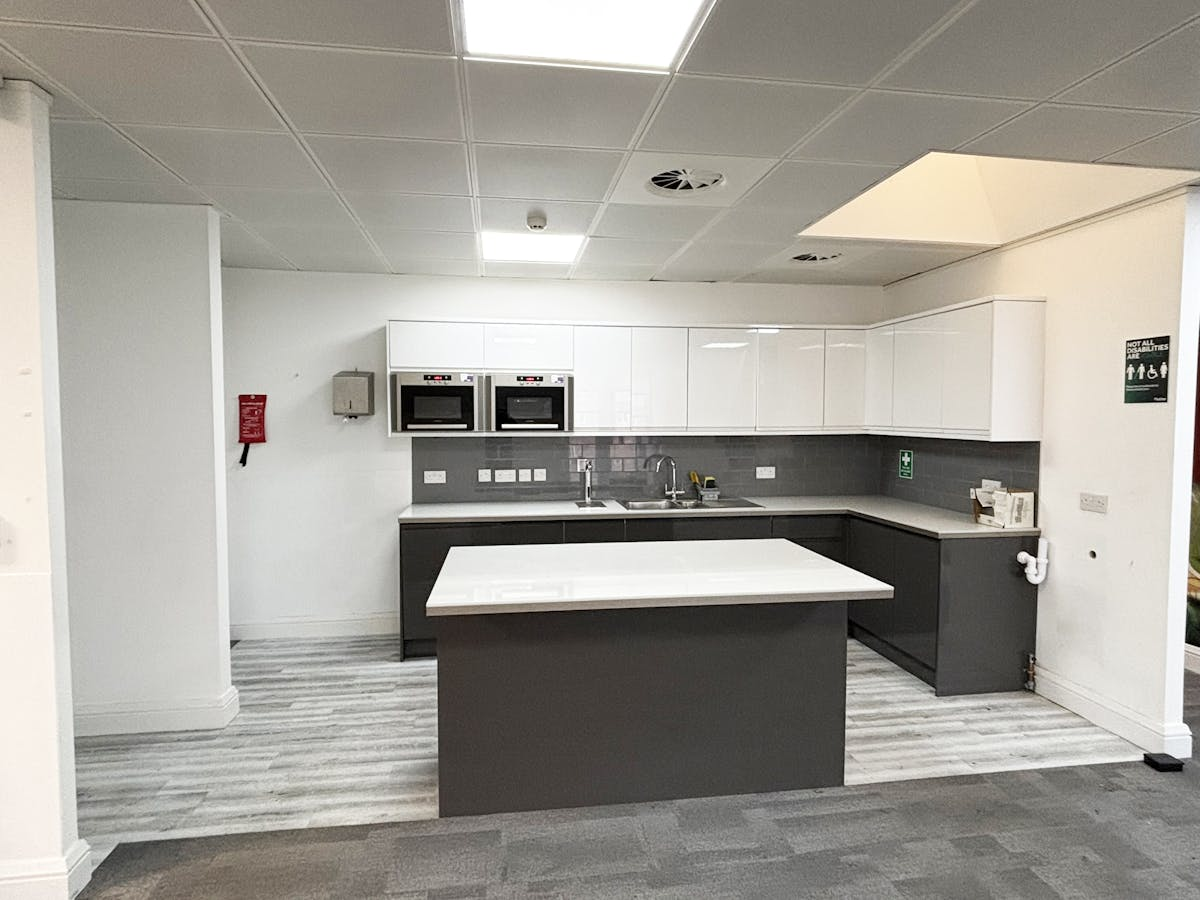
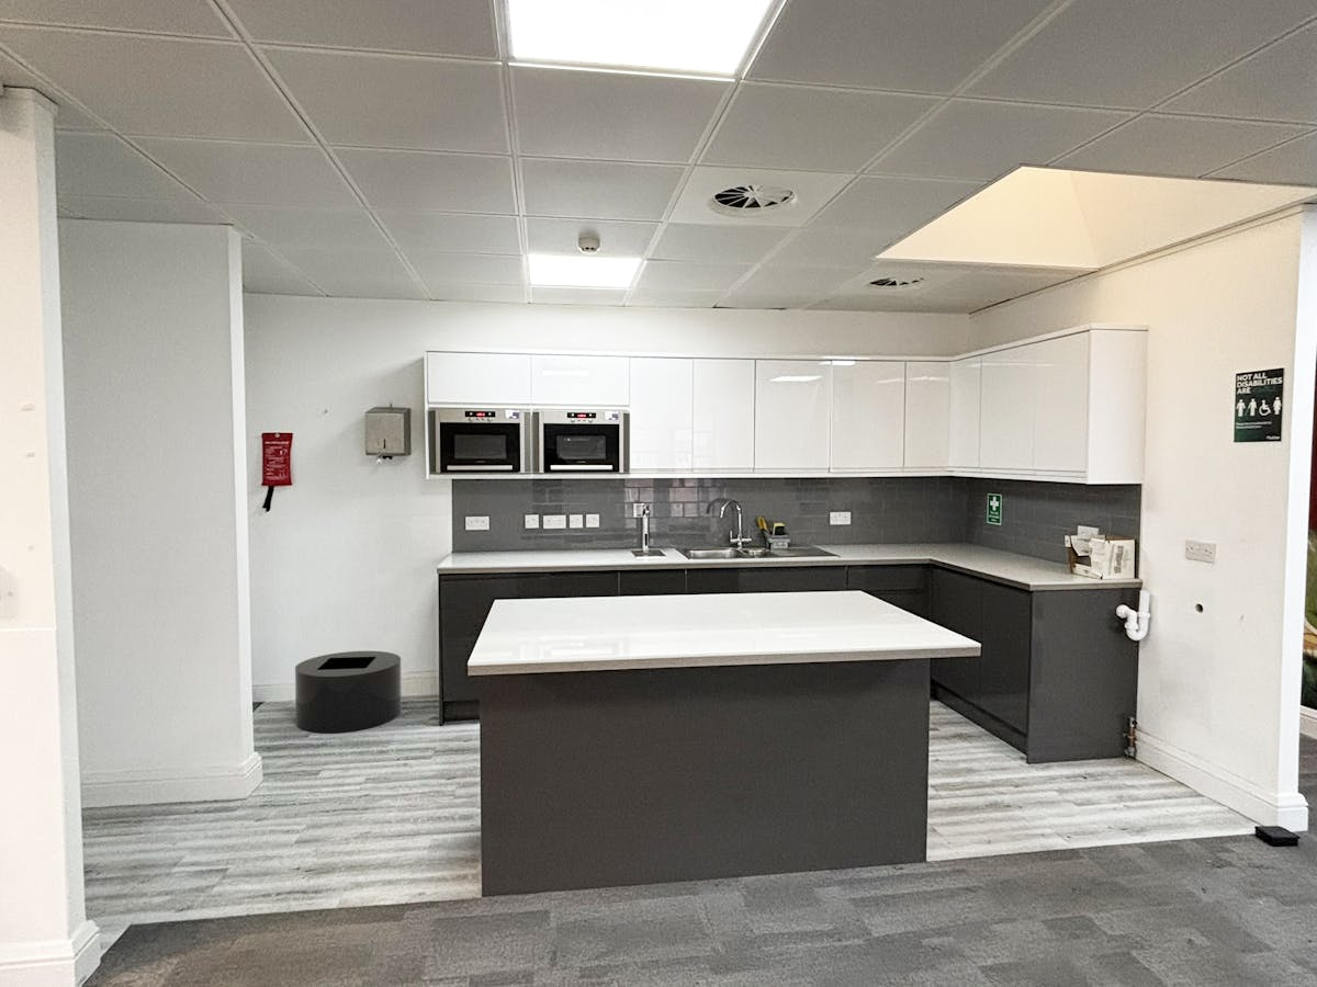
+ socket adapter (349, 689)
